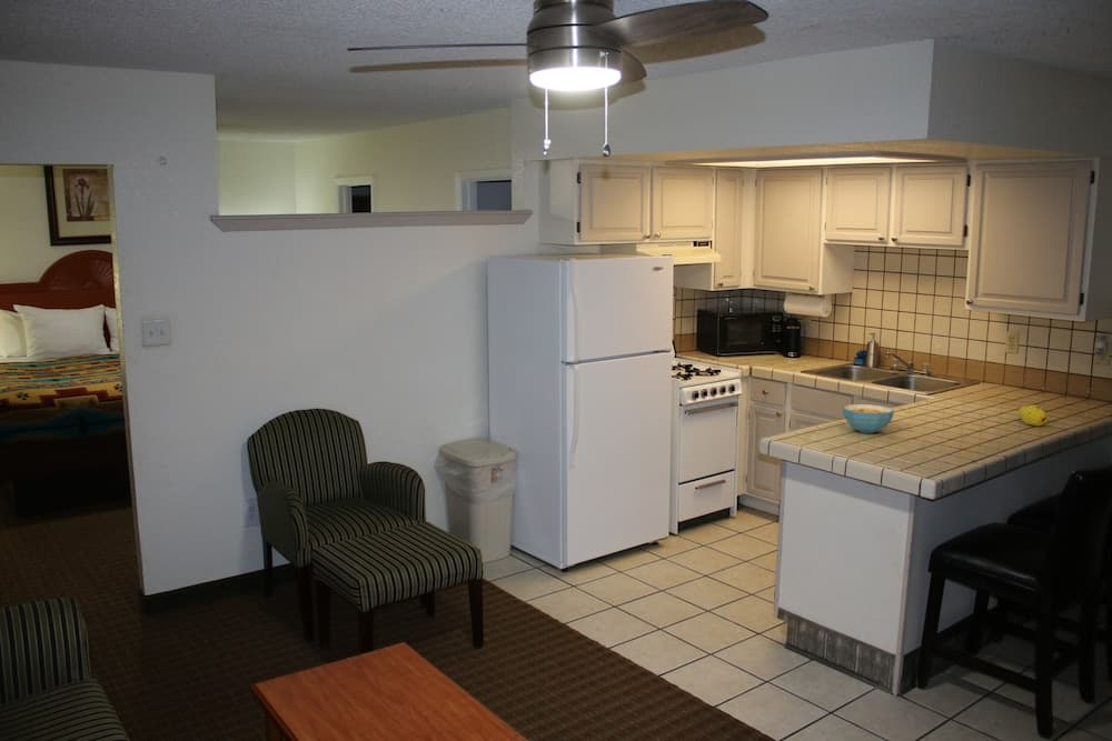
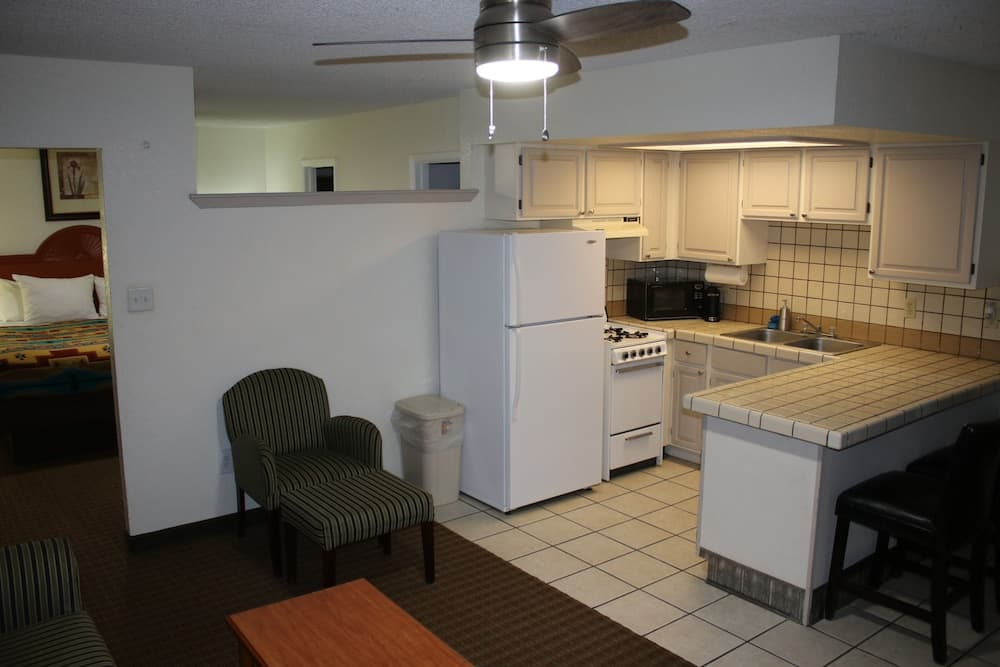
- fruit (1032, 414)
- cereal bowl (867, 420)
